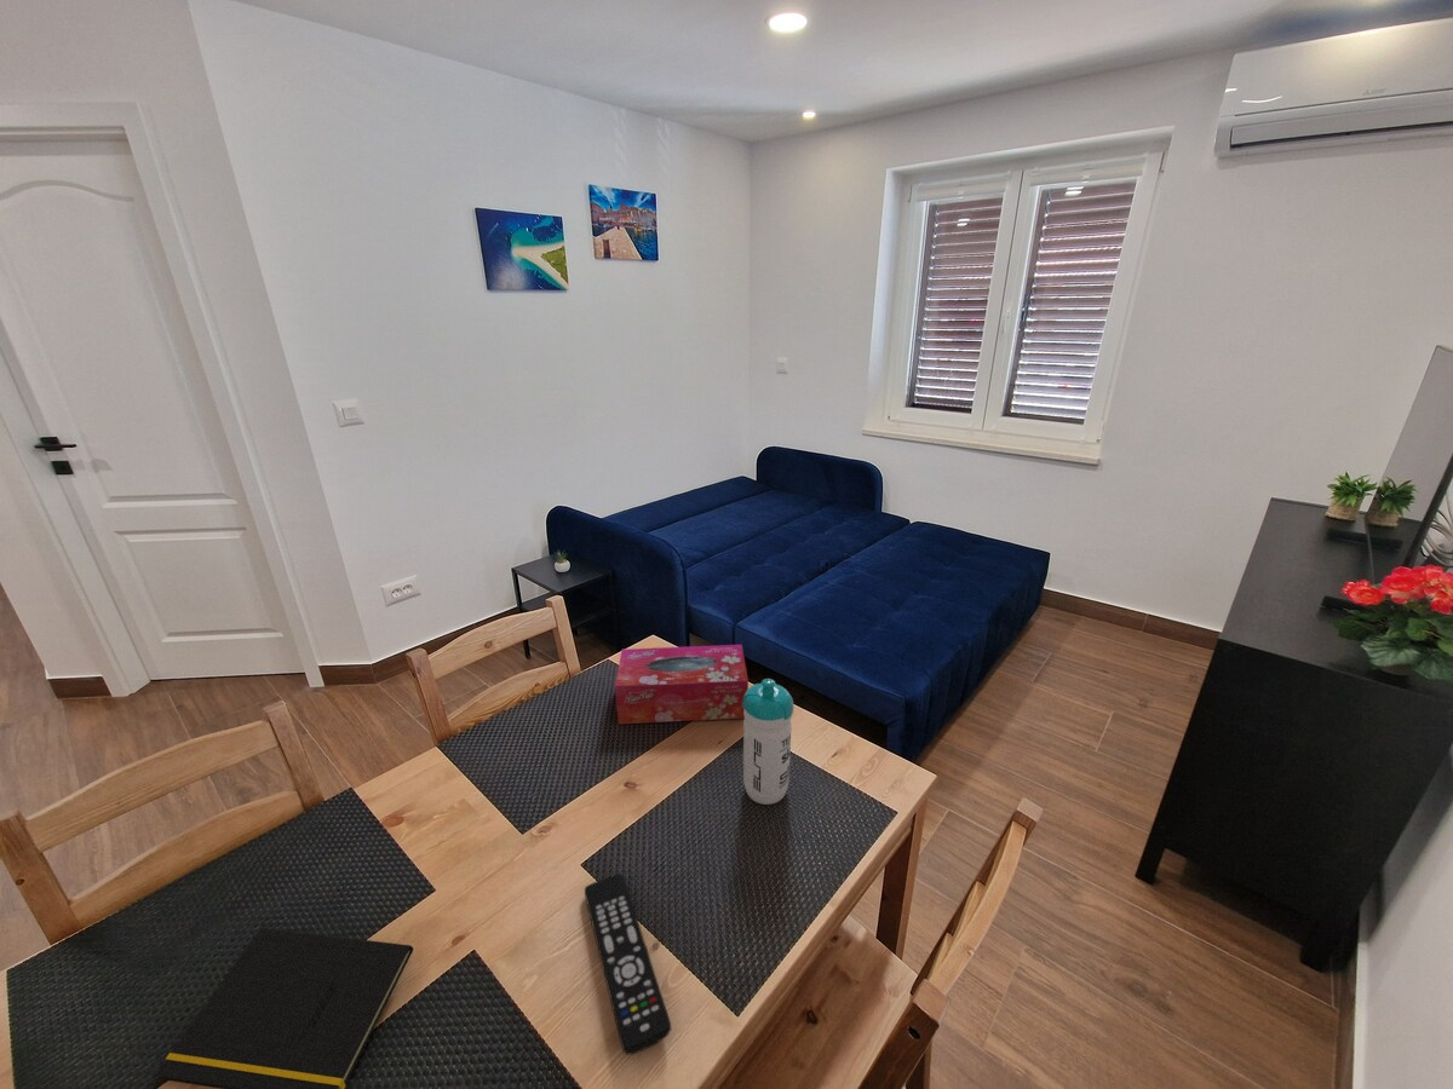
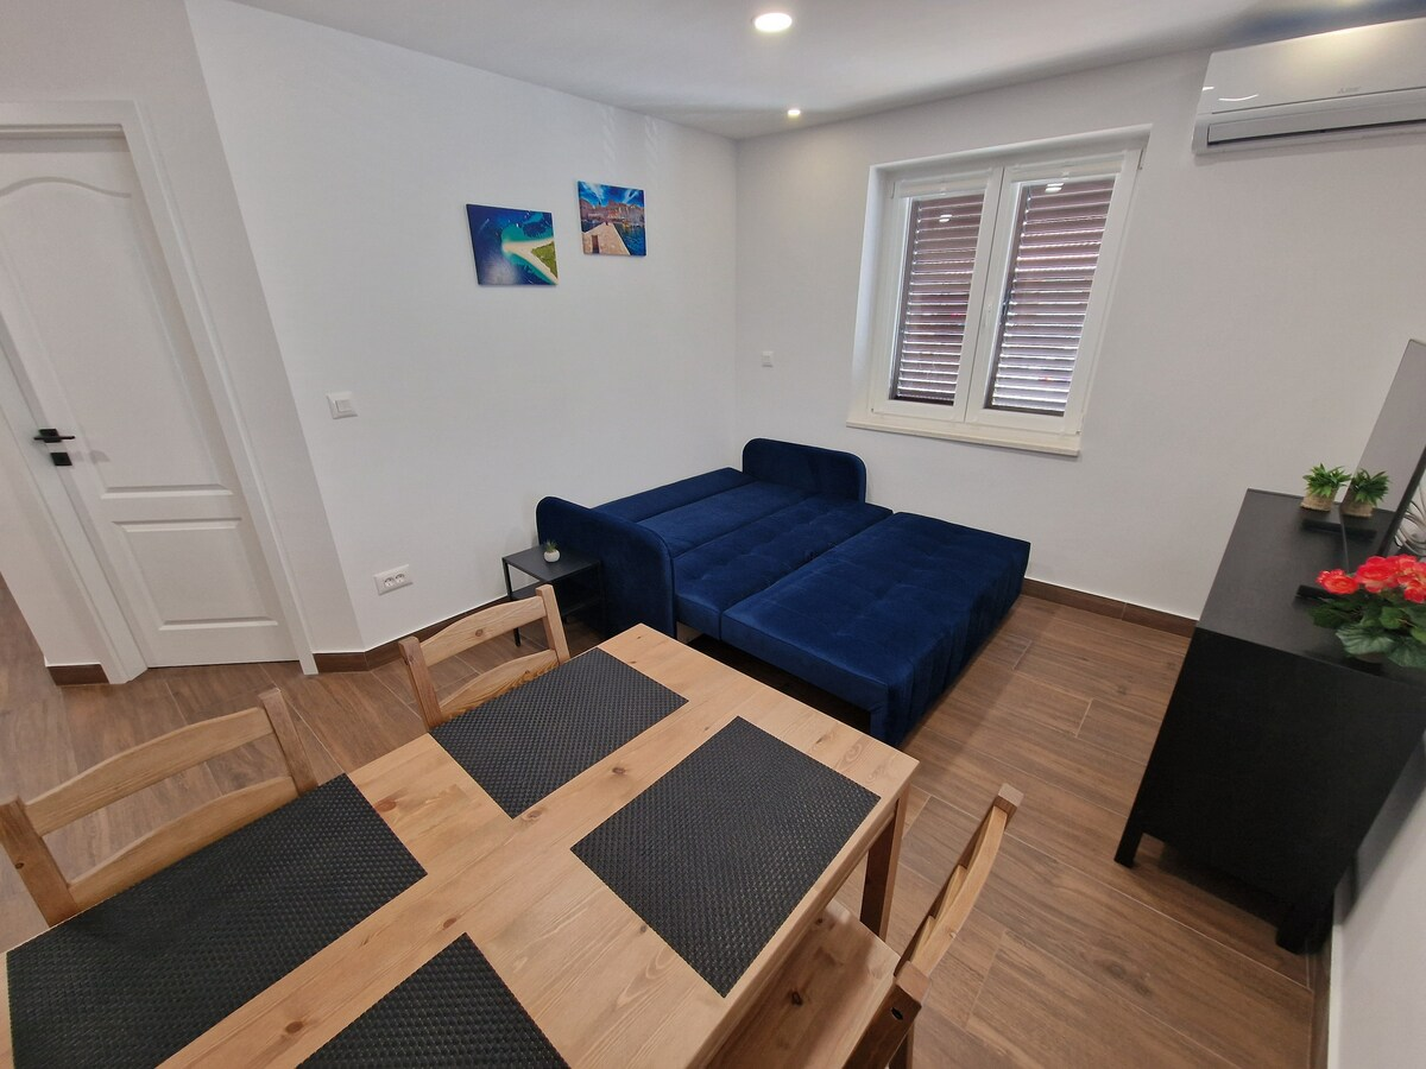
- water bottle (766, 737)
- notepad (294, 1007)
- remote control (622, 953)
- tissue box (682, 682)
